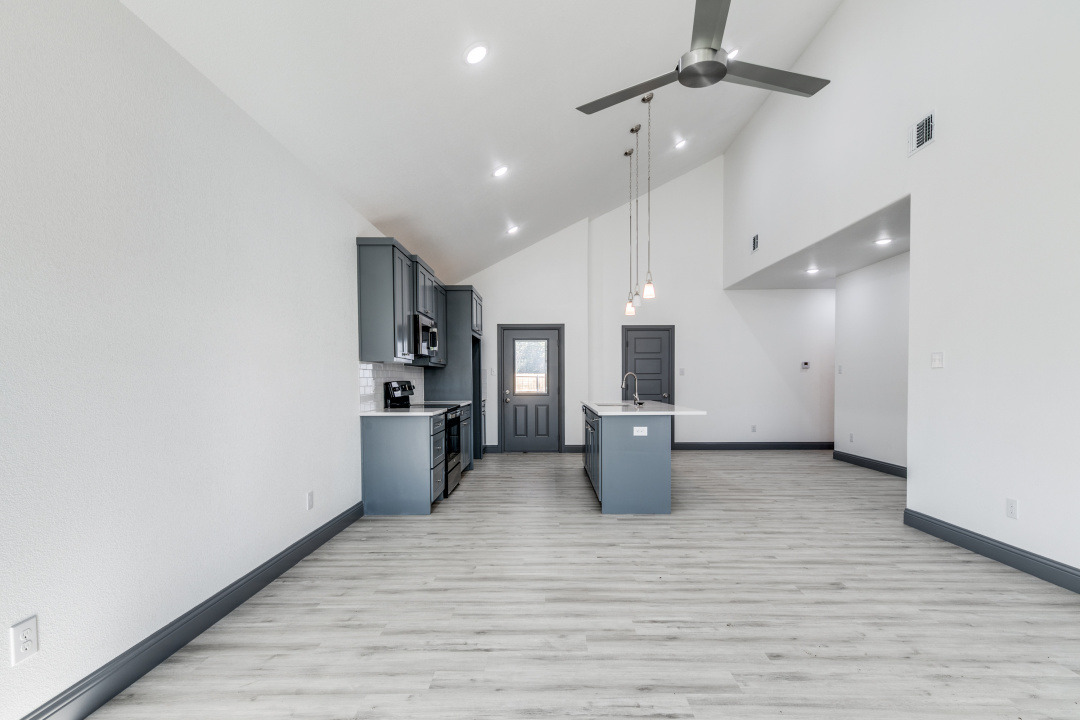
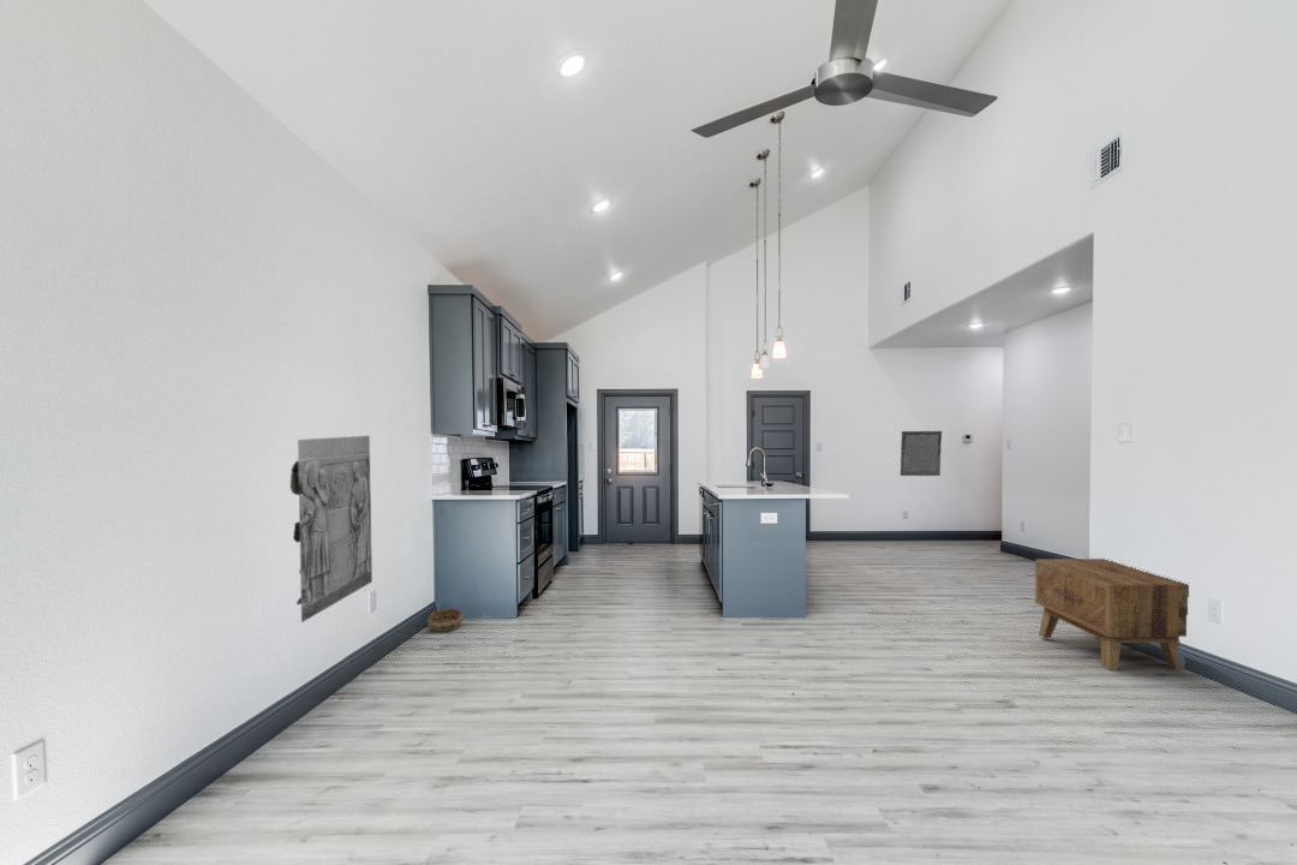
+ wall relief (330, 519)
+ basket (444, 620)
+ side table (1104, 612)
+ stone plaque (920, 453)
